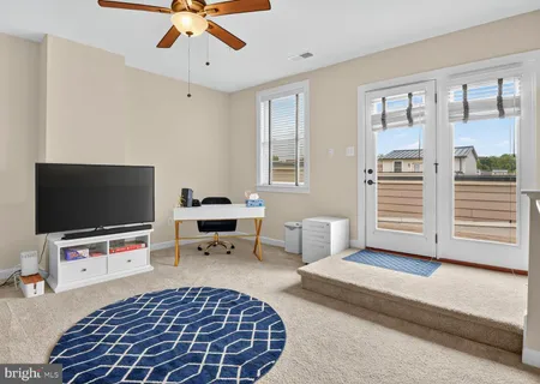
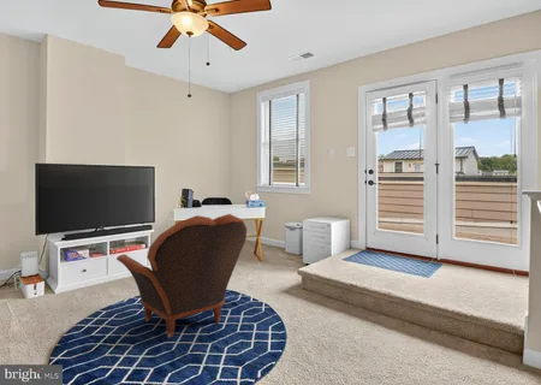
+ armchair (190, 270)
